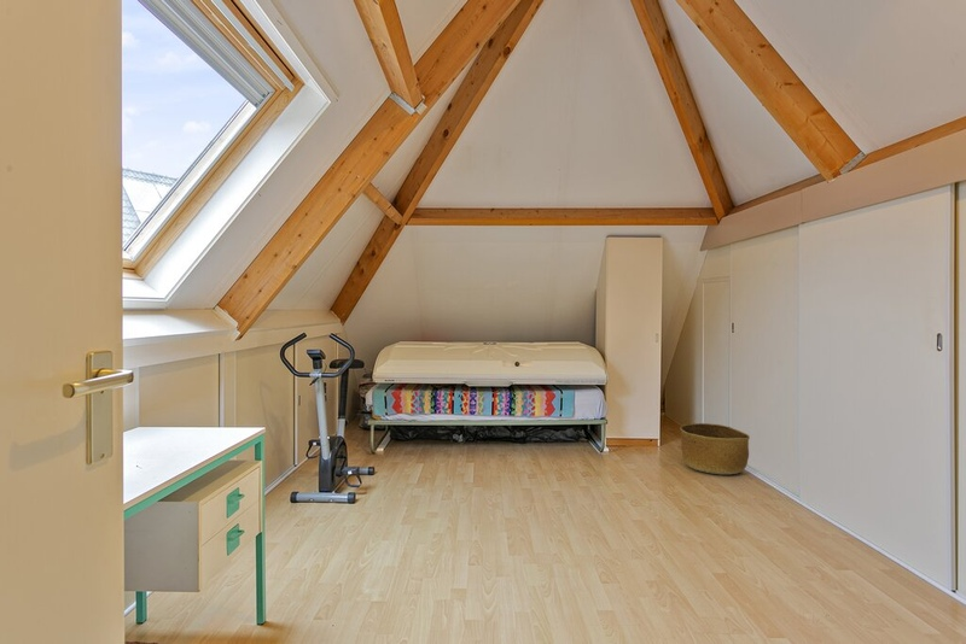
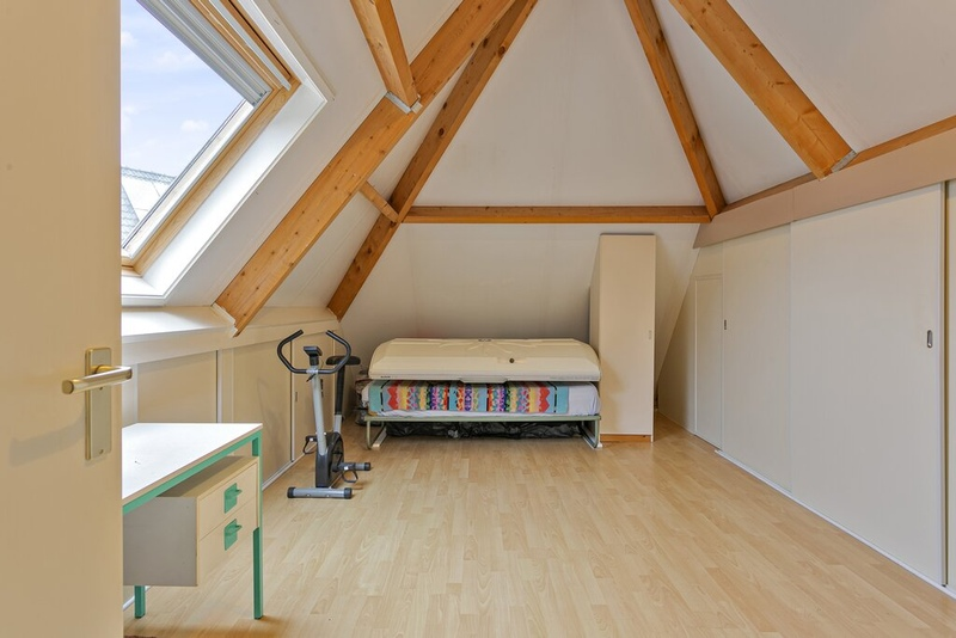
- basket (712, 449)
